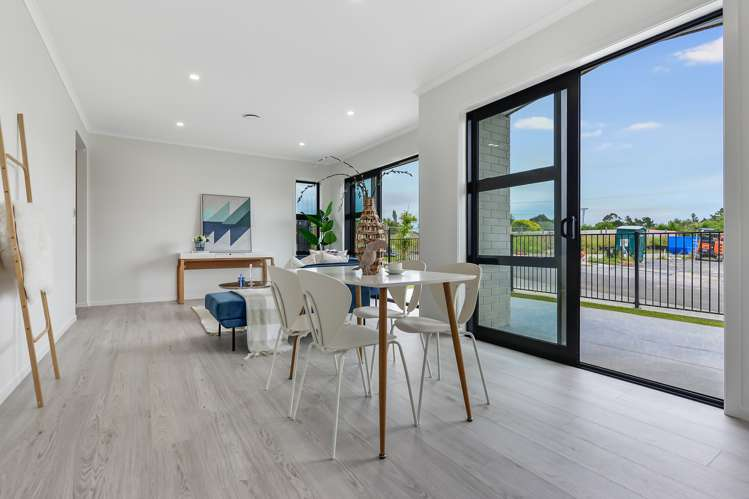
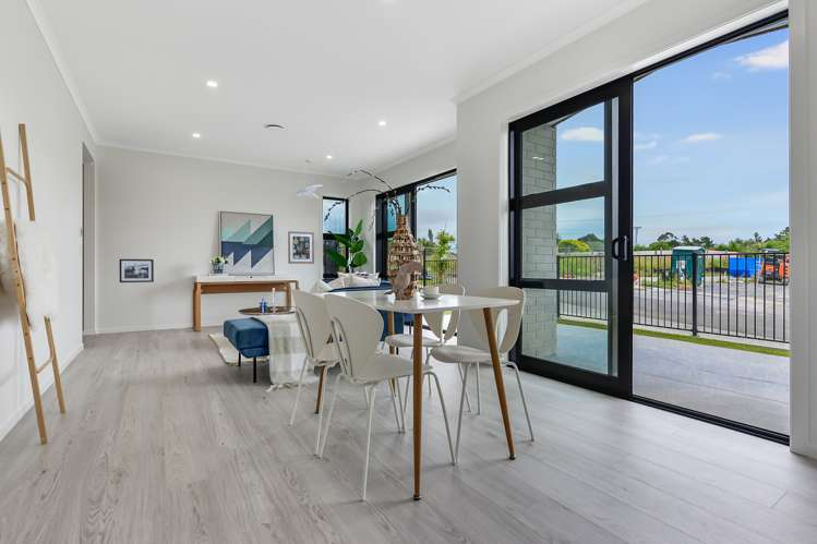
+ ceiling light fixture (313, 179)
+ wall art (301, 247)
+ picture frame (136, 270)
